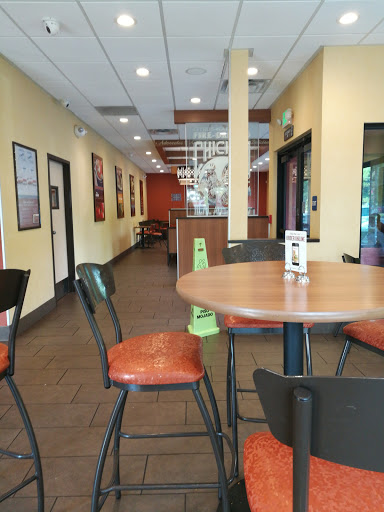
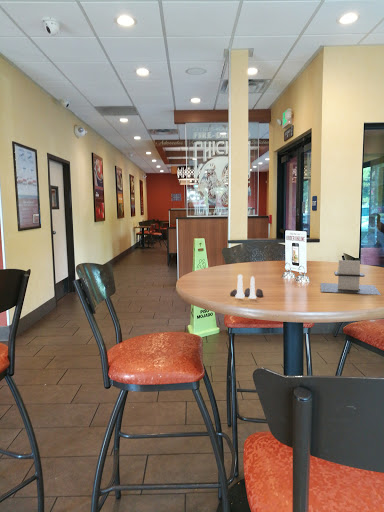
+ salt and pepper shaker set (242, 285)
+ napkin holder (349, 274)
